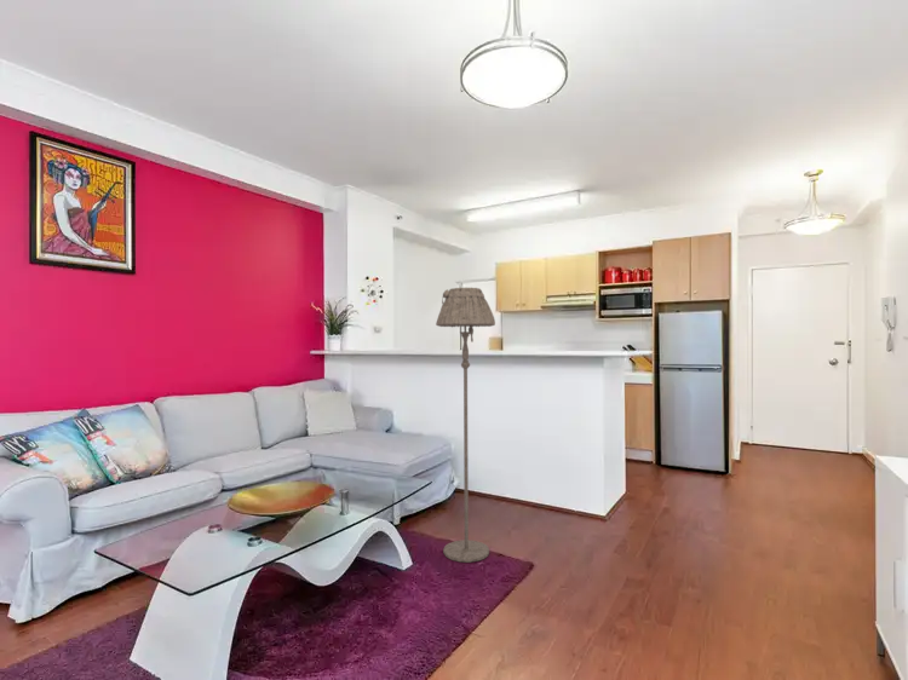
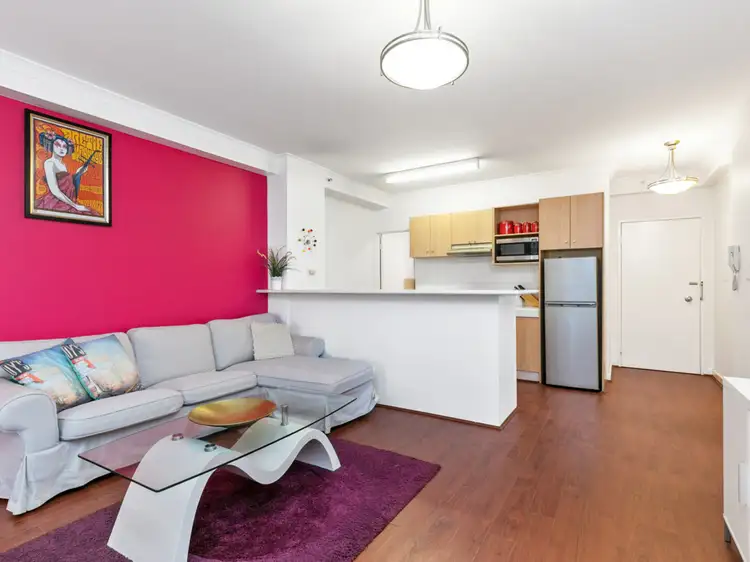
- floor lamp (465, 420)
